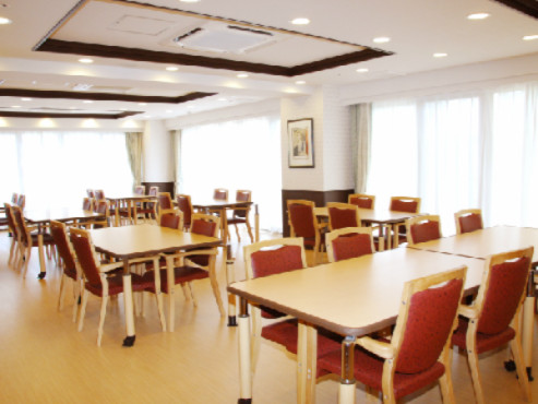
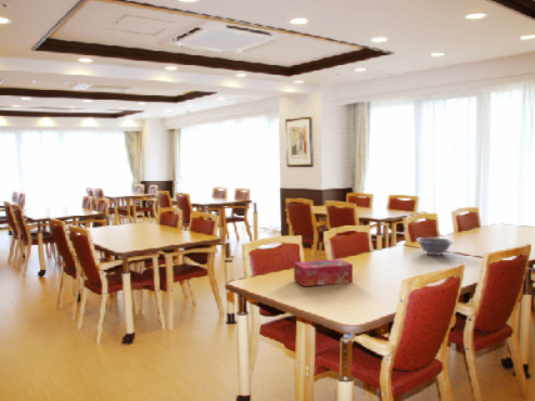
+ tissue box (322, 272)
+ decorative bowl (434, 246)
